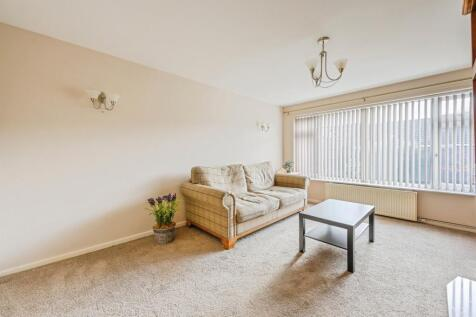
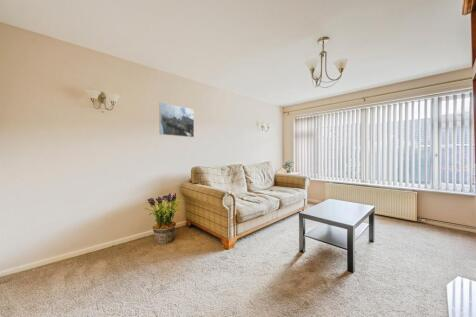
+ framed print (177, 121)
